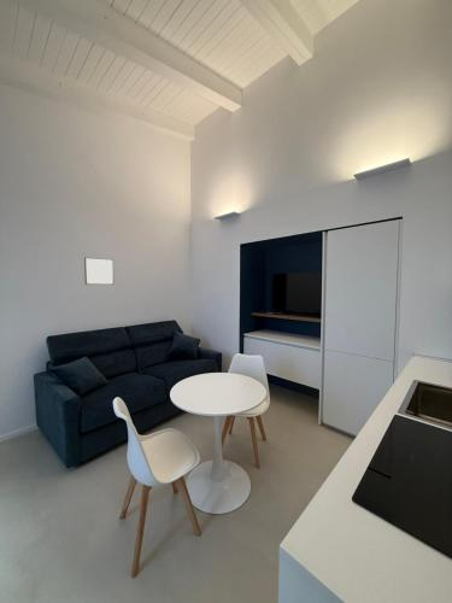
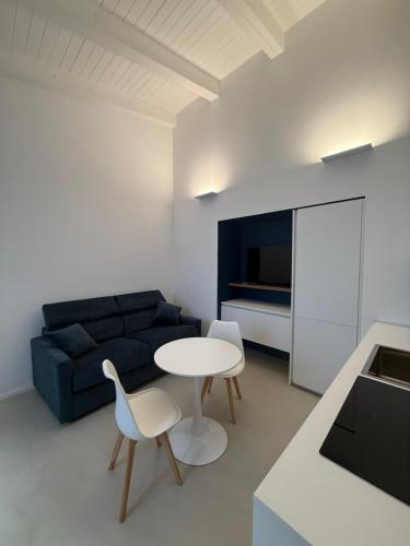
- wall art (99, 271)
